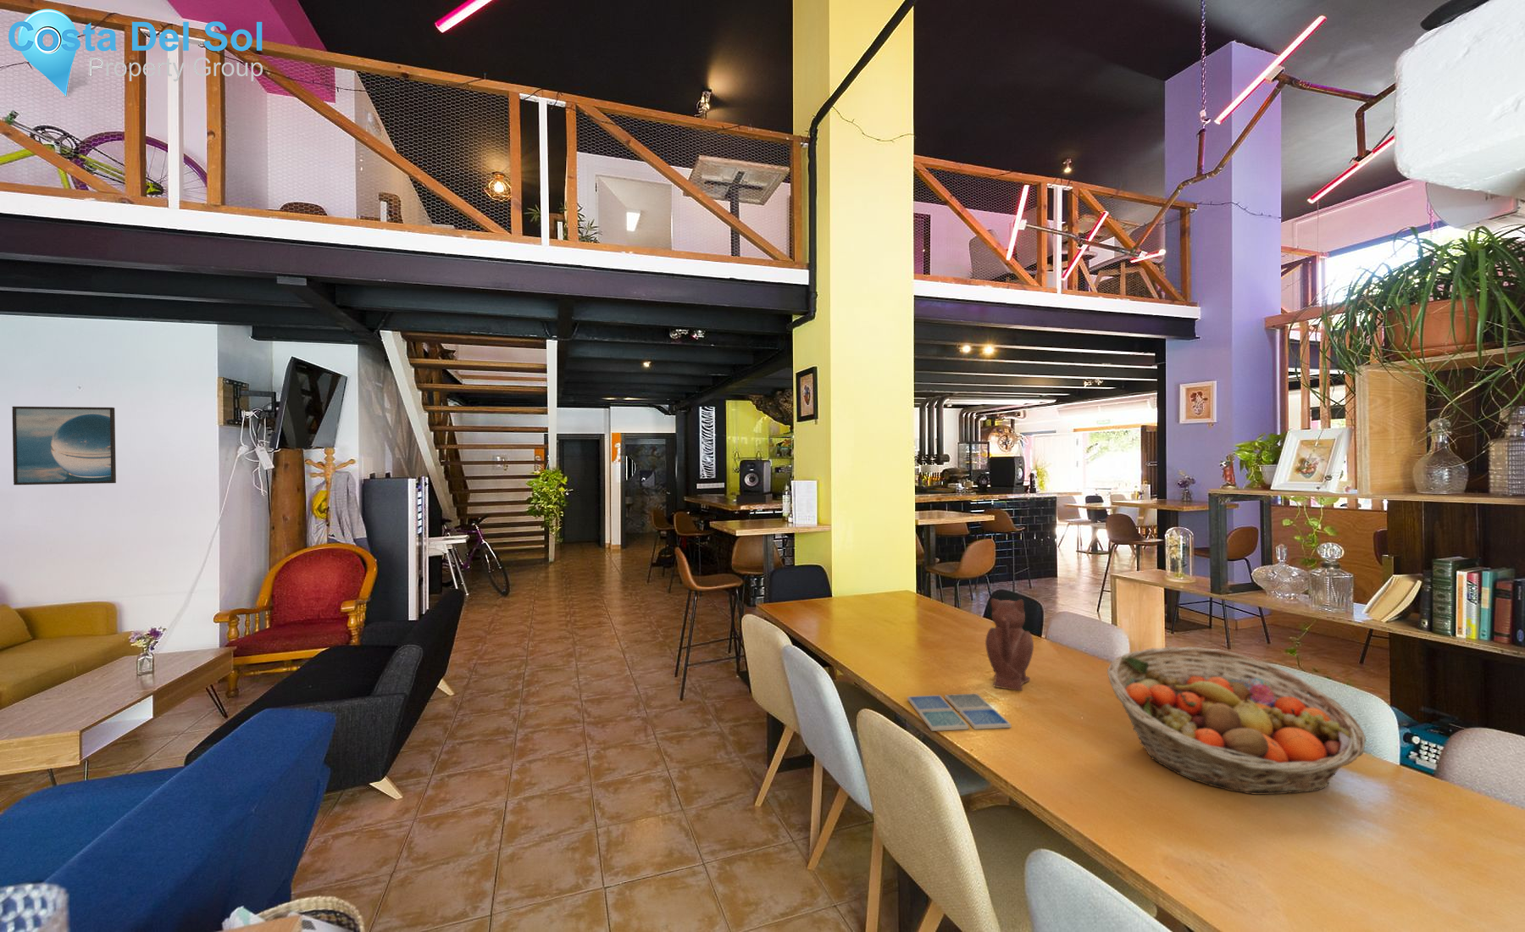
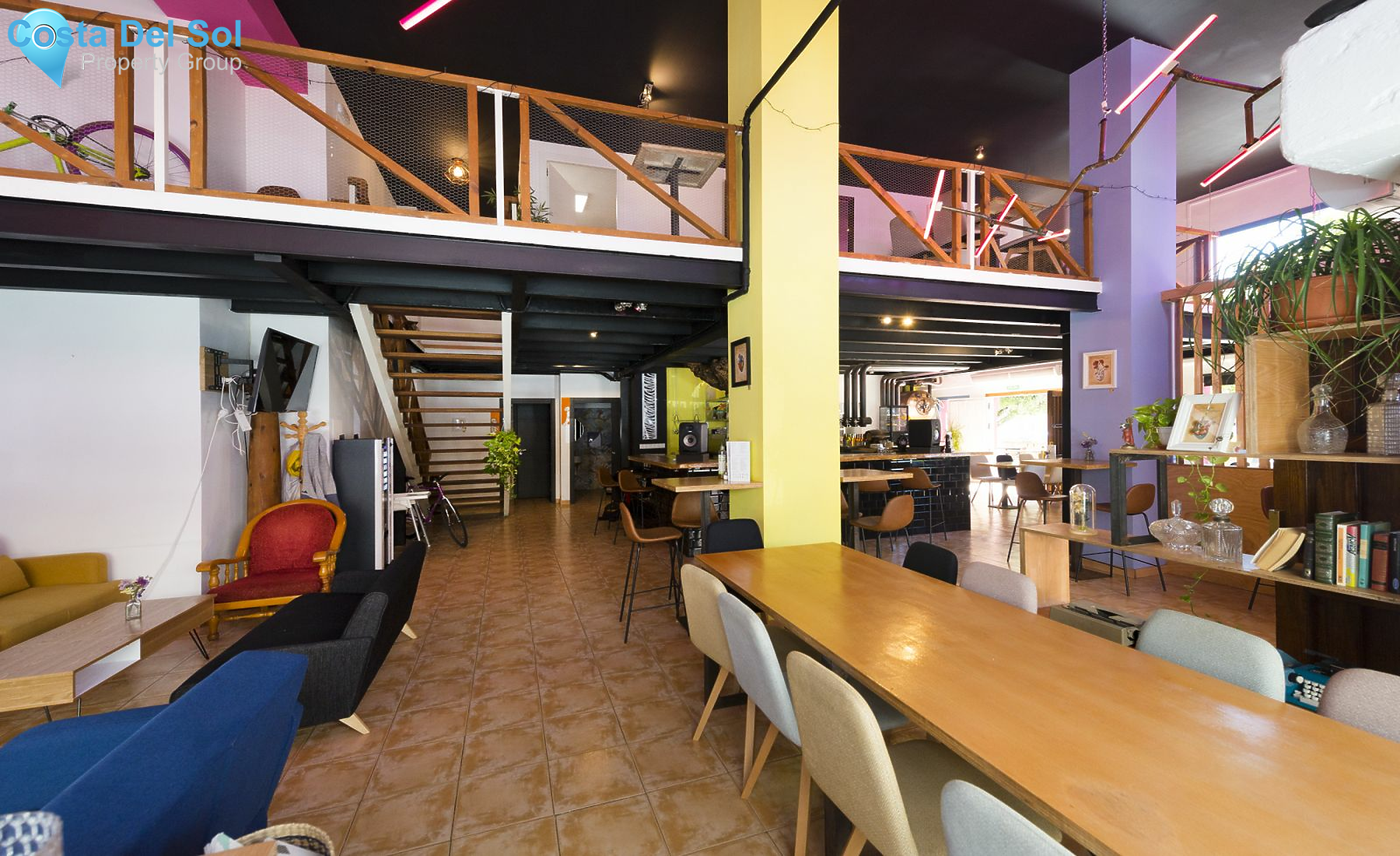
- fruit basket (1224, 714)
- teapot (1012, 643)
- drink coaster (956, 710)
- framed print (64, 445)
